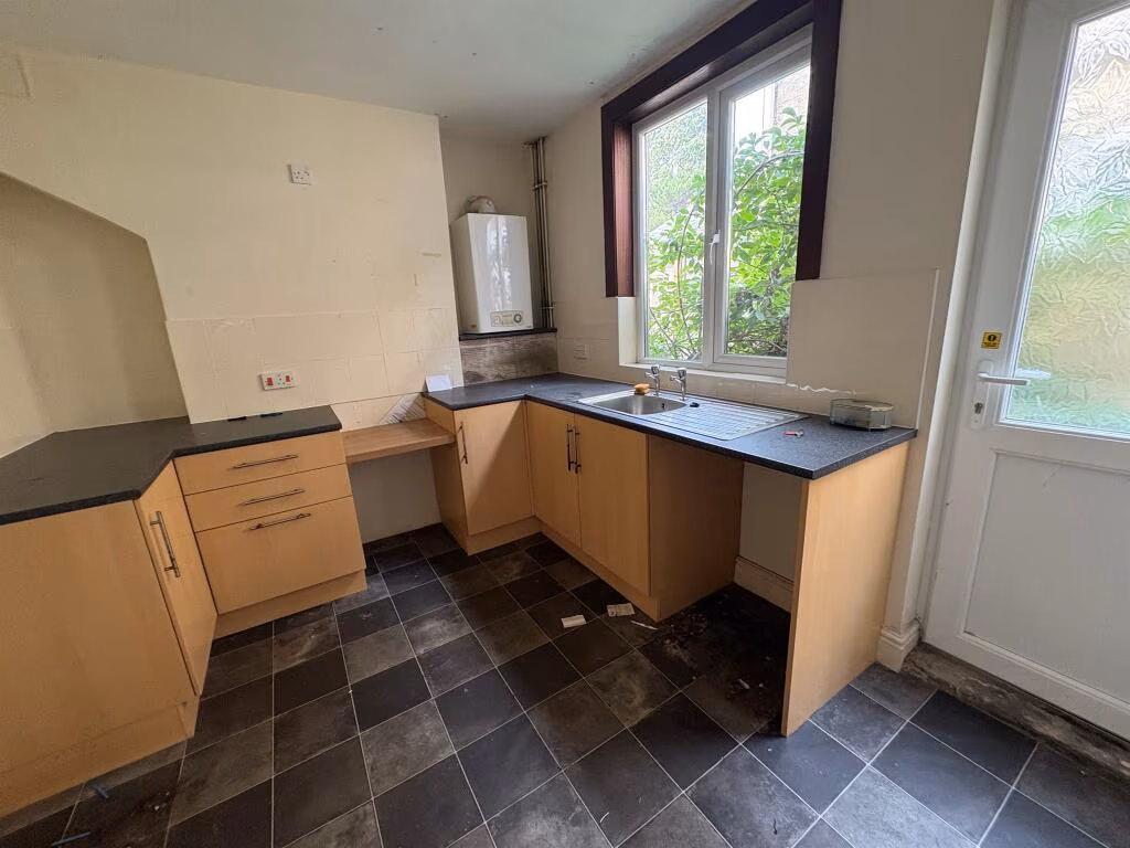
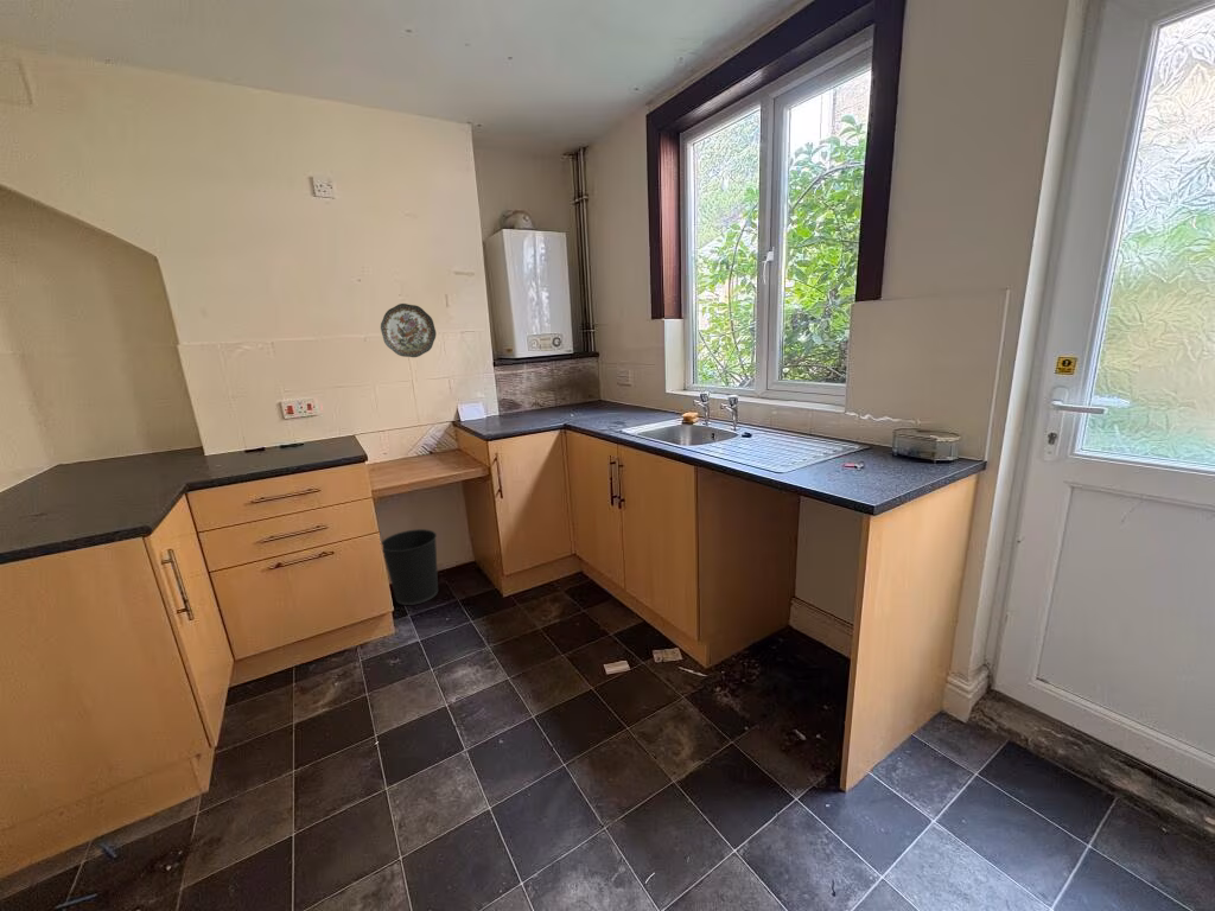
+ wastebasket (413, 567)
+ decorative plate (408, 331)
